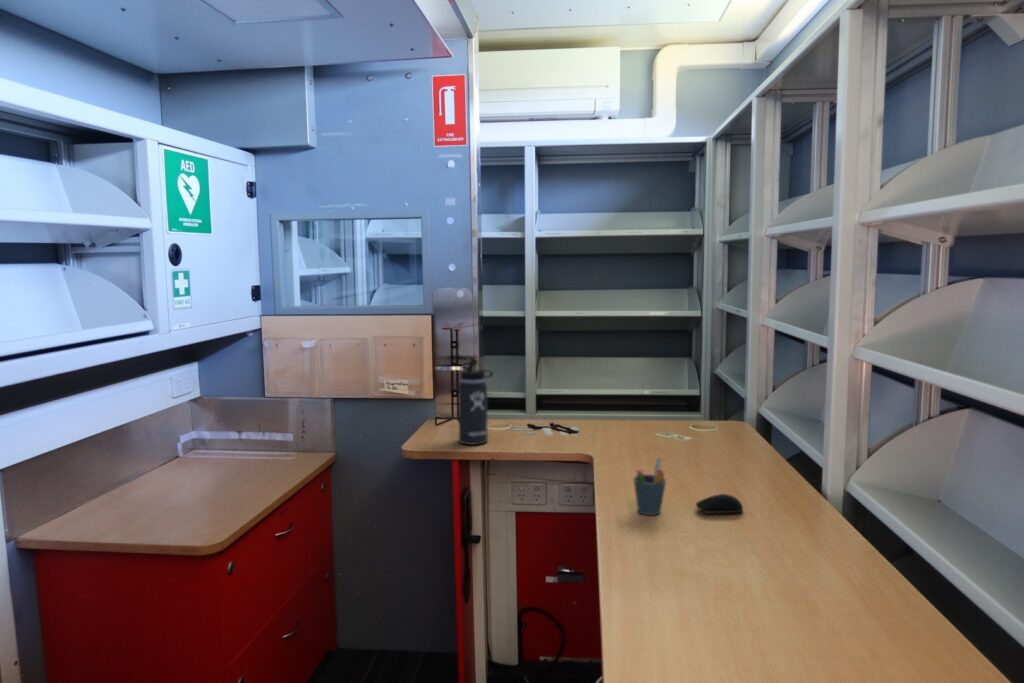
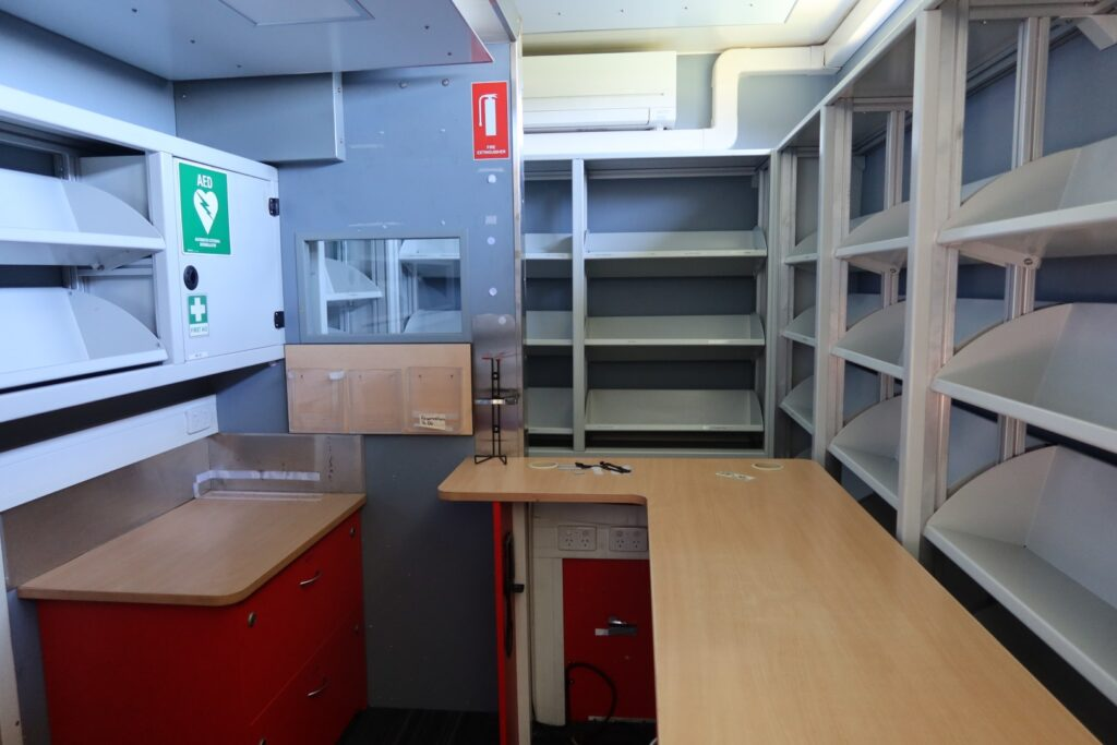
- pen holder (649, 486)
- thermos bottle (476, 399)
- computer mouse (719, 503)
